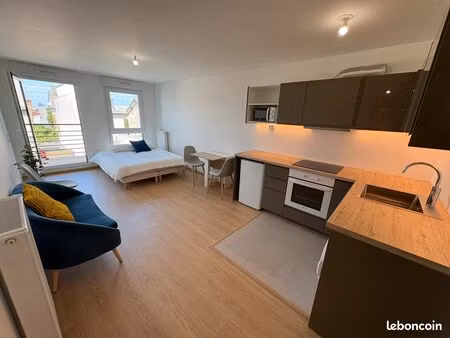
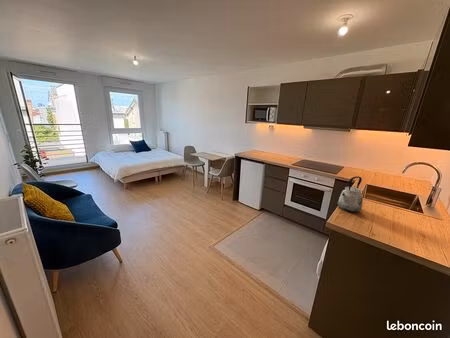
+ kettle (350, 193)
